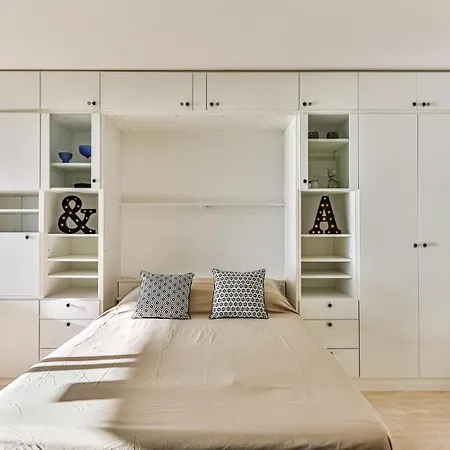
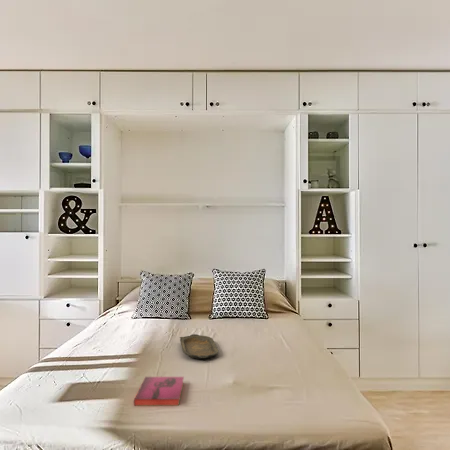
+ hardback book (160, 390)
+ serving tray (198, 346)
